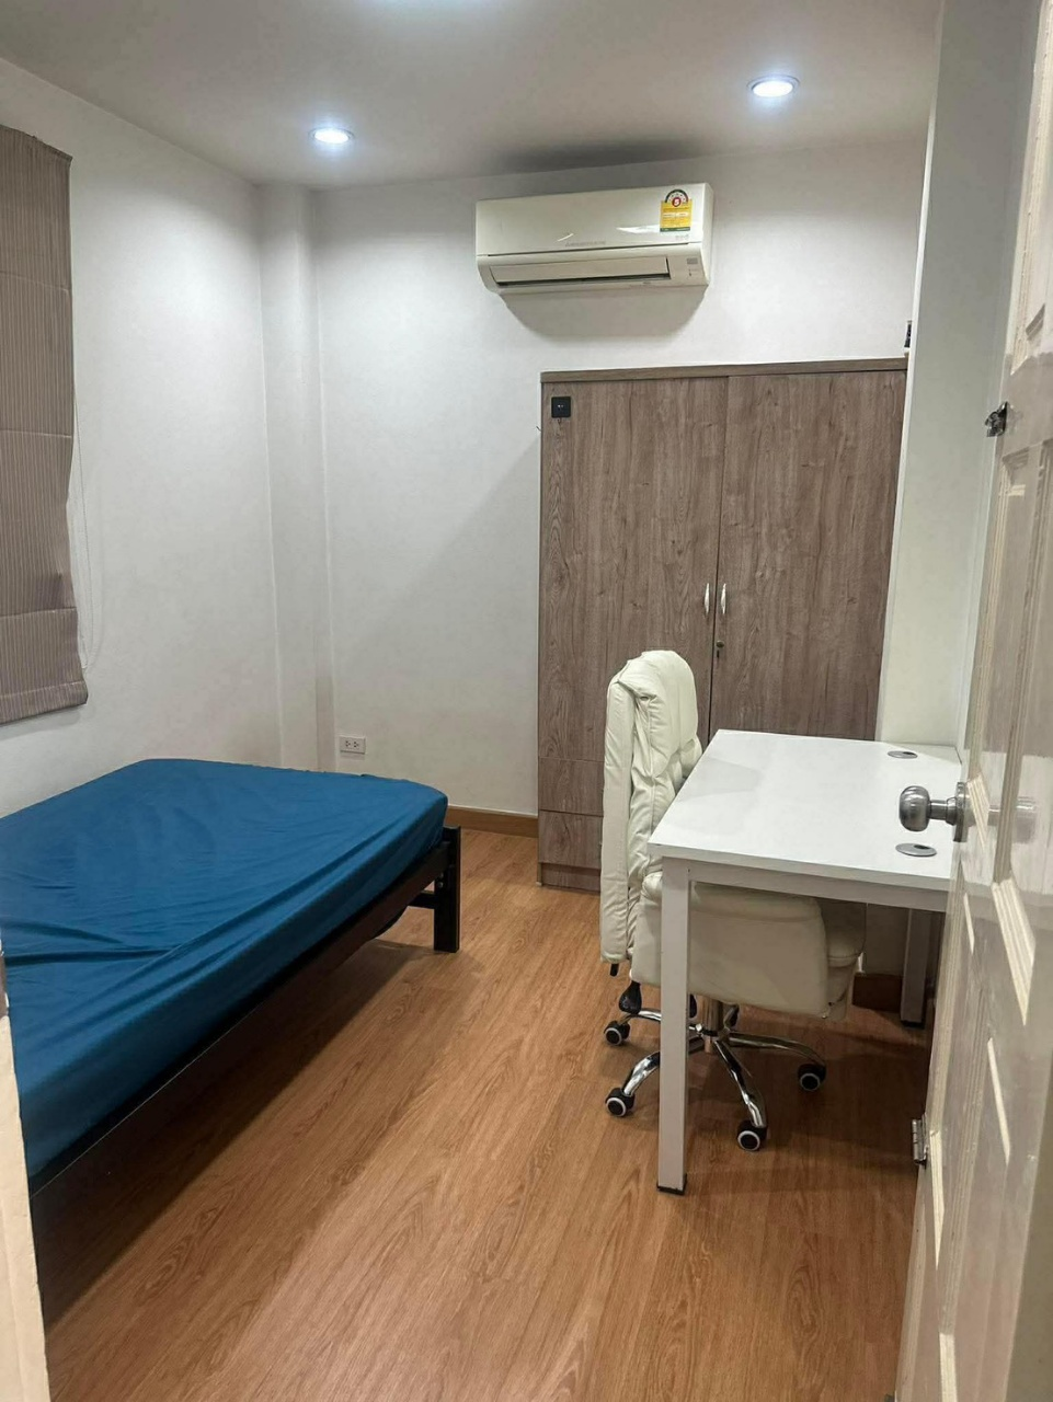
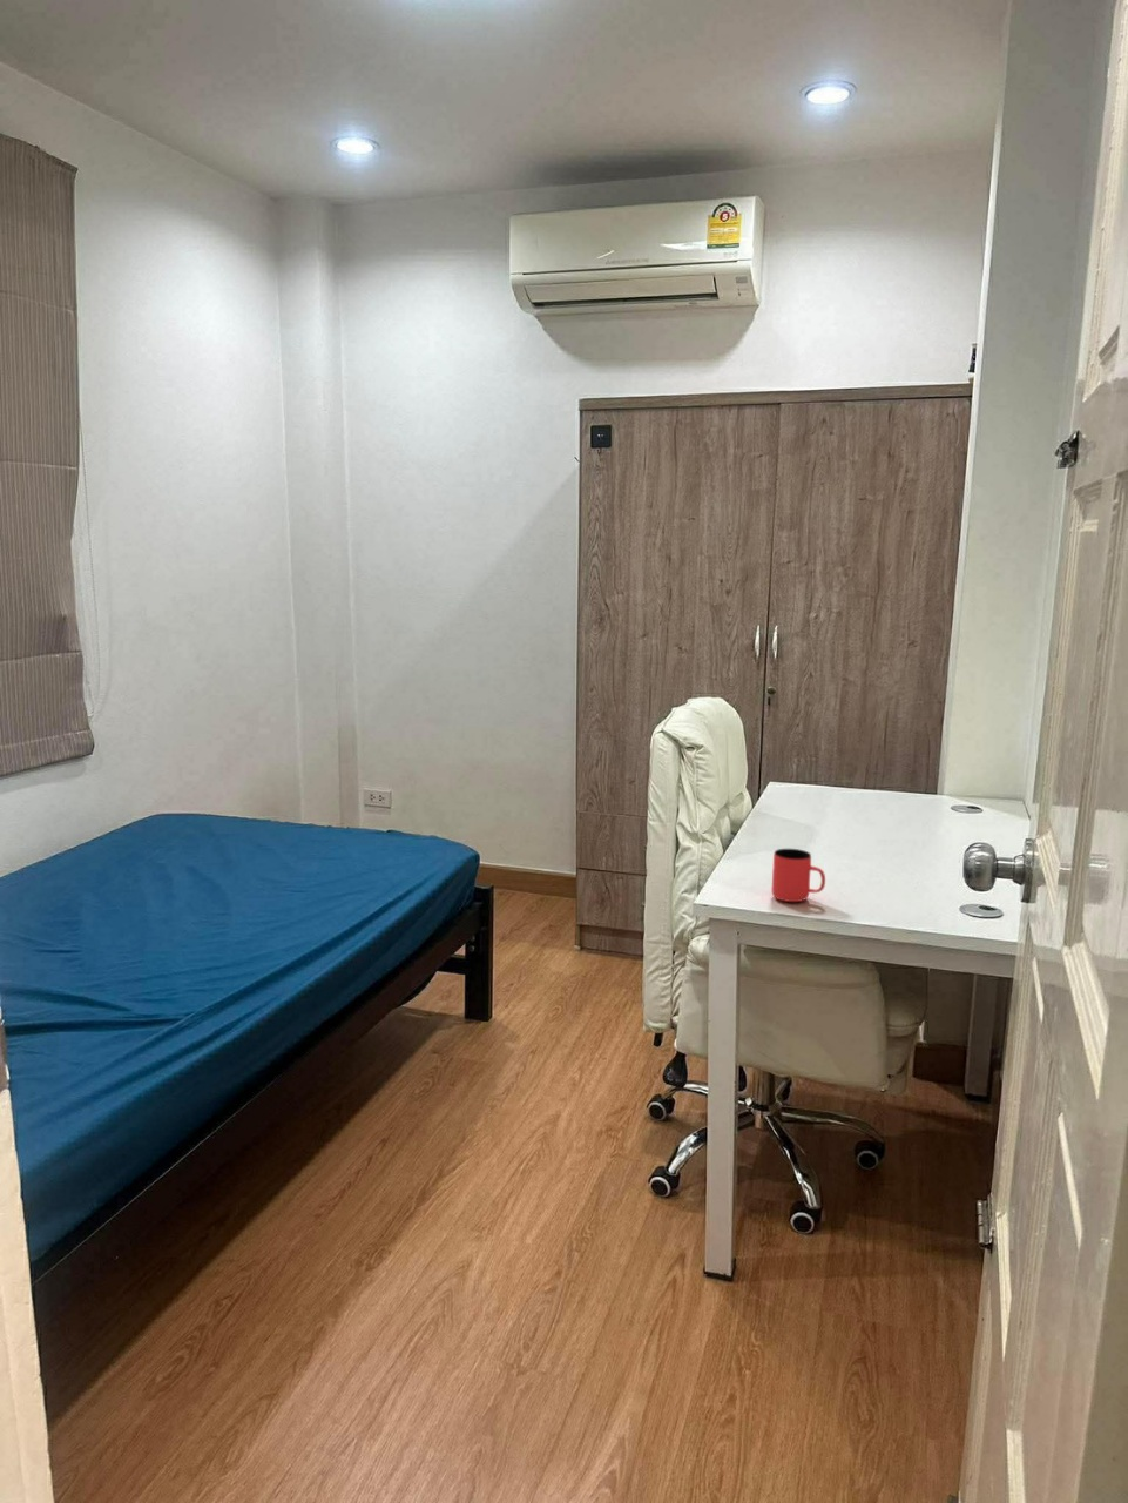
+ cup (799, 876)
